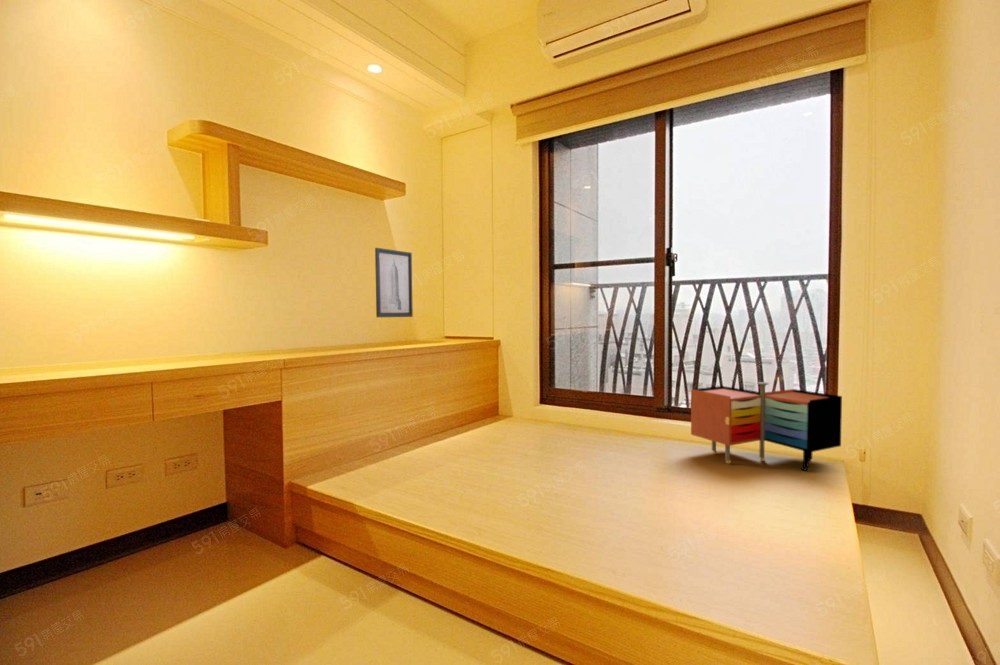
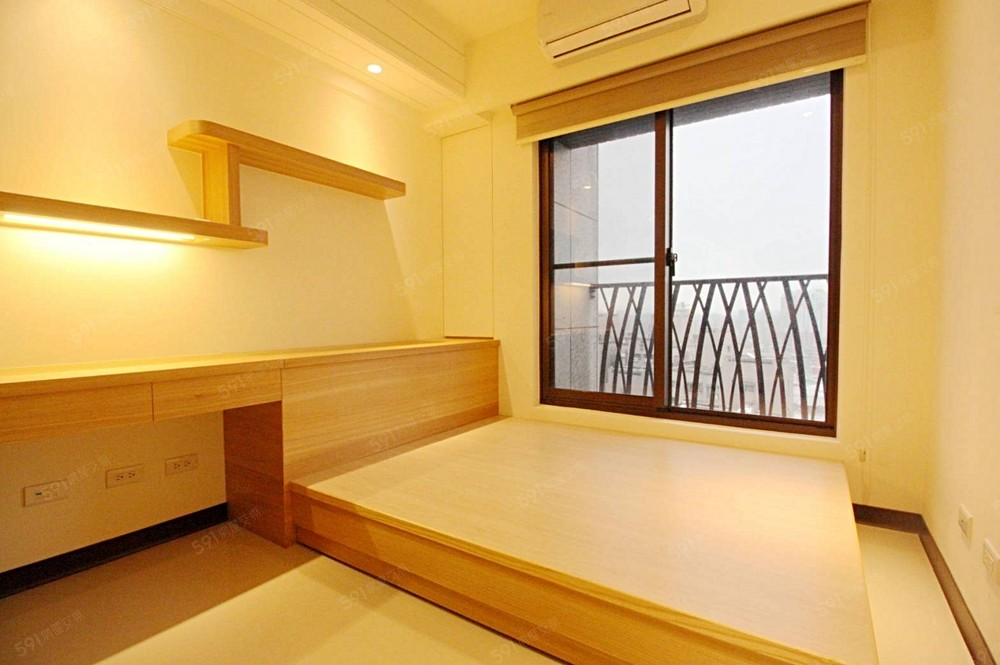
- wall art (394, 283)
- nightstand (762, 421)
